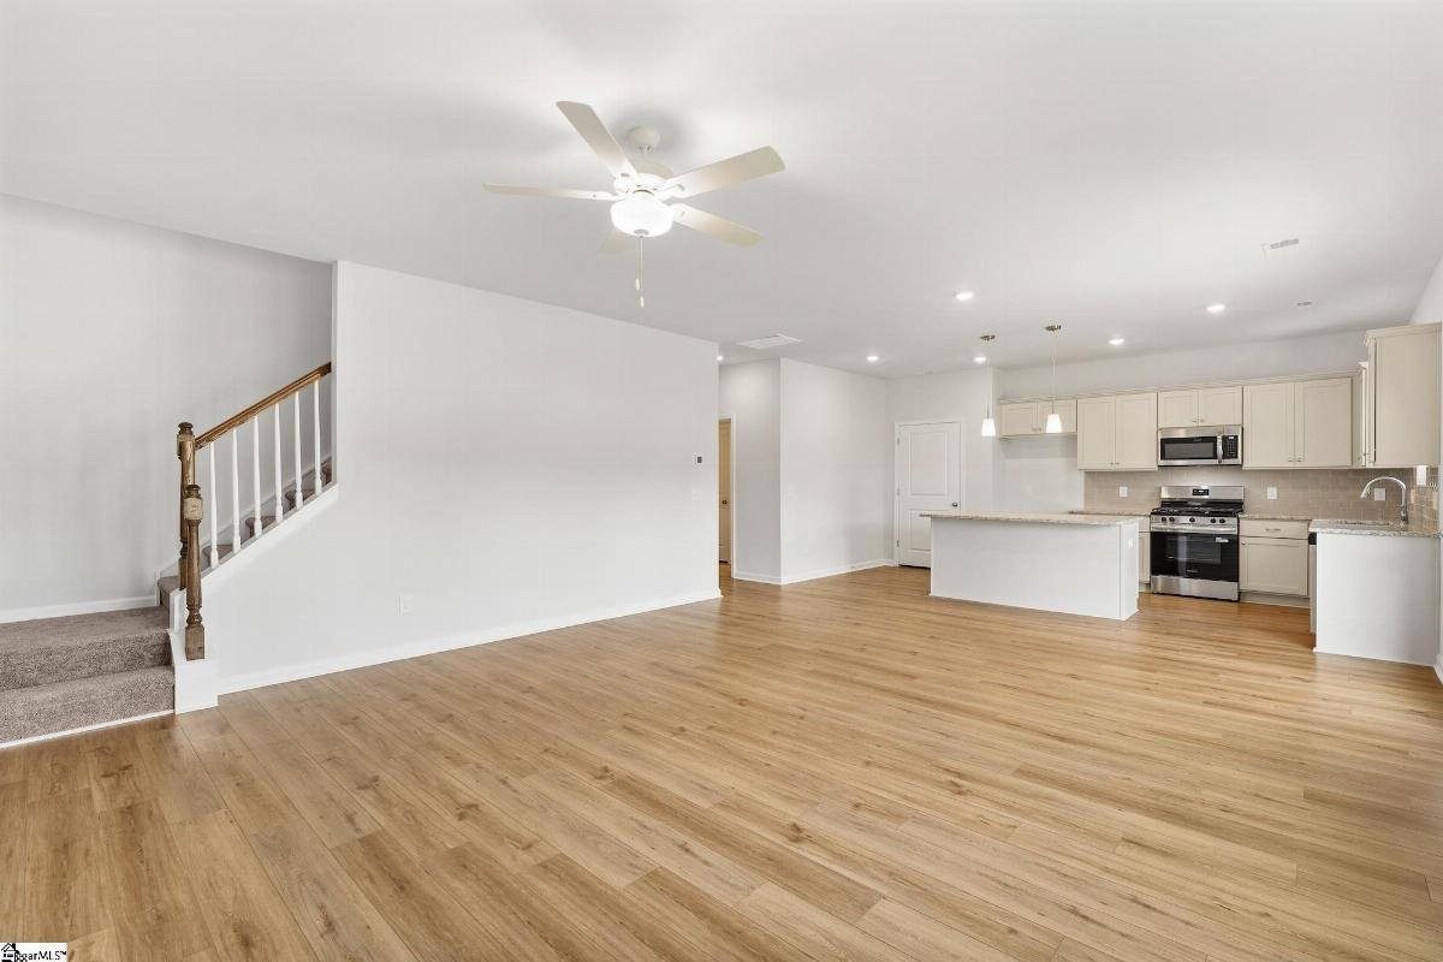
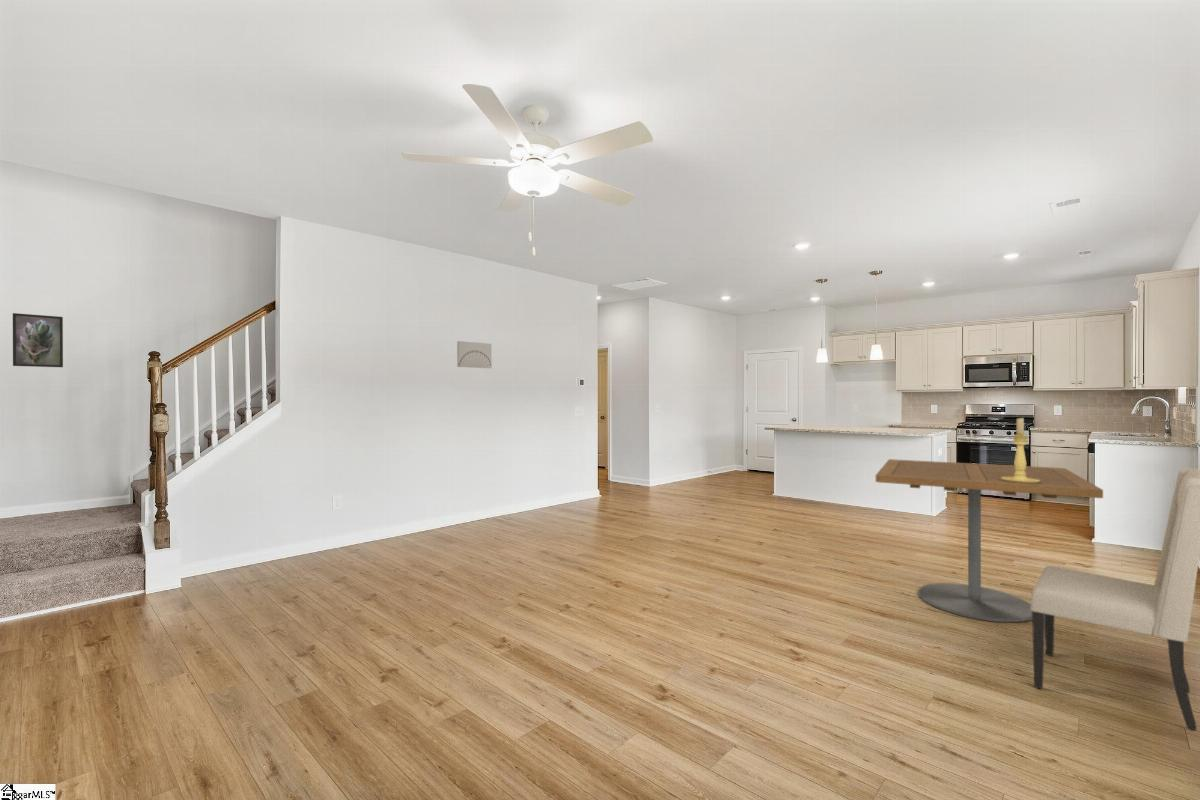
+ dining table (974, 537)
+ chair (1114, 578)
+ wall art (474, 355)
+ candle holder (1020, 448)
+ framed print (38, 340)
